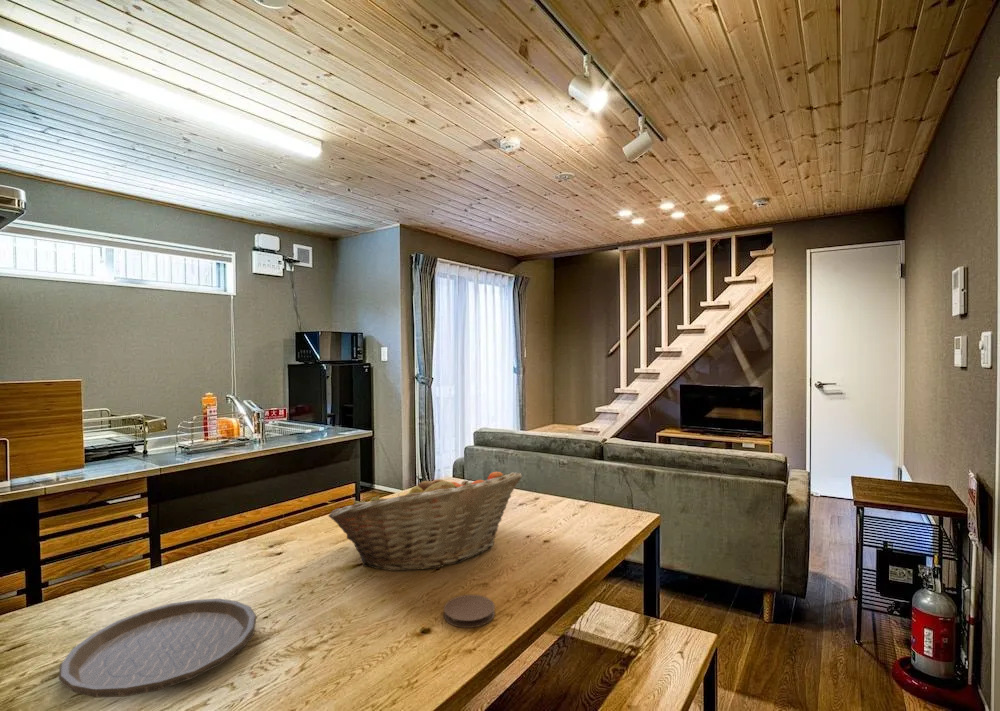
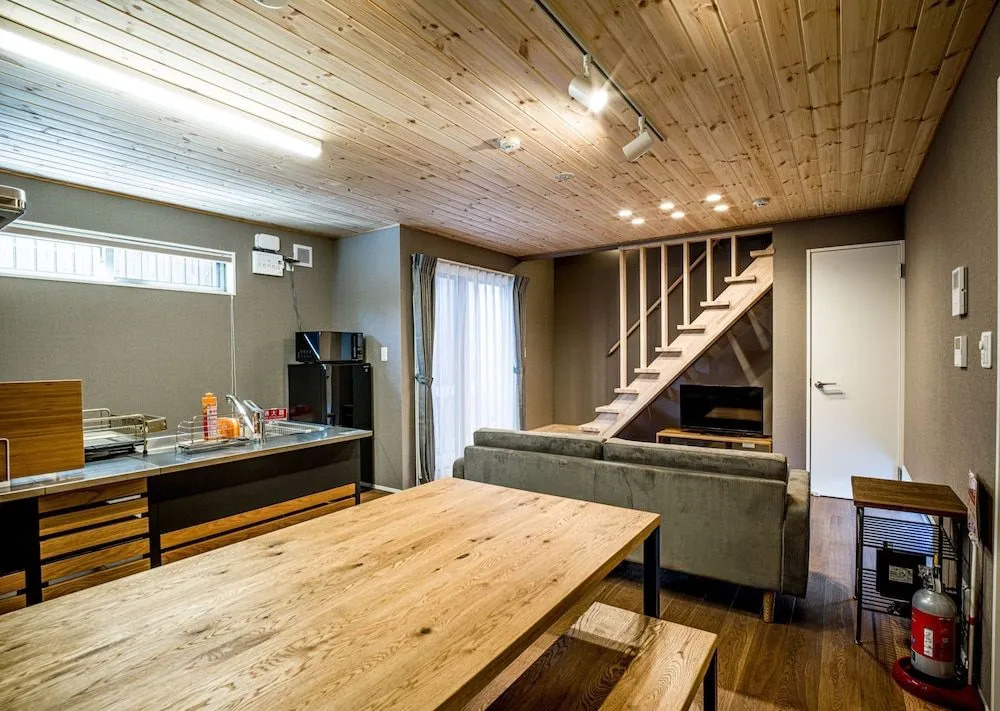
- coaster (469, 610)
- plate (166, 643)
- fruit basket (430, 509)
